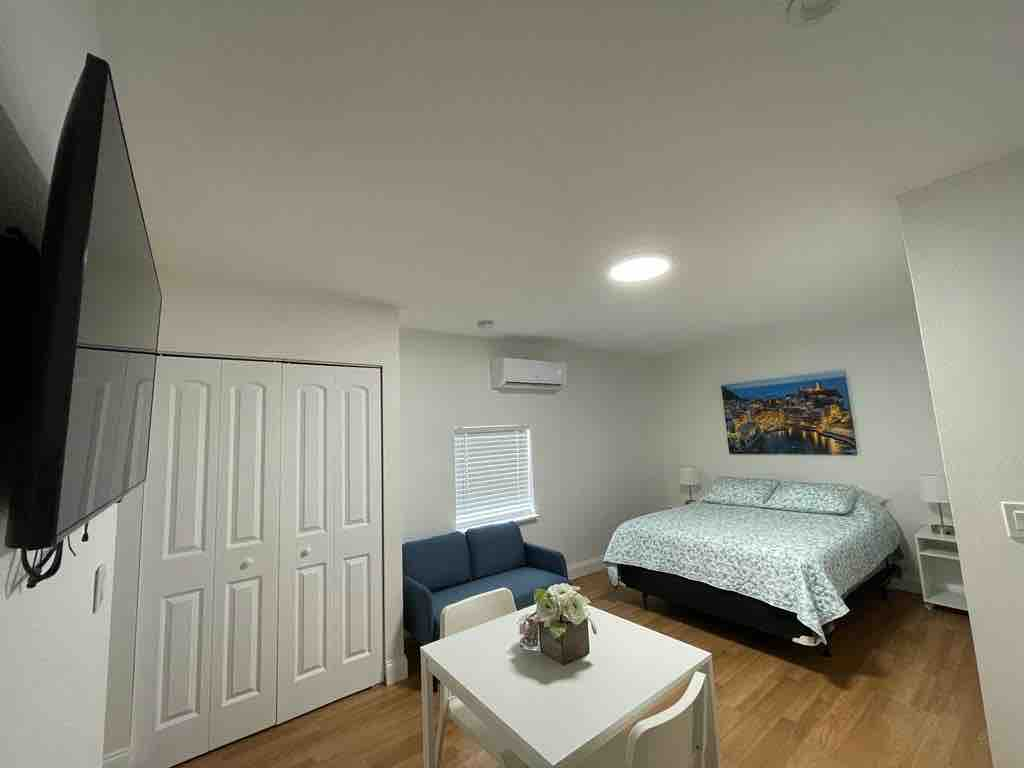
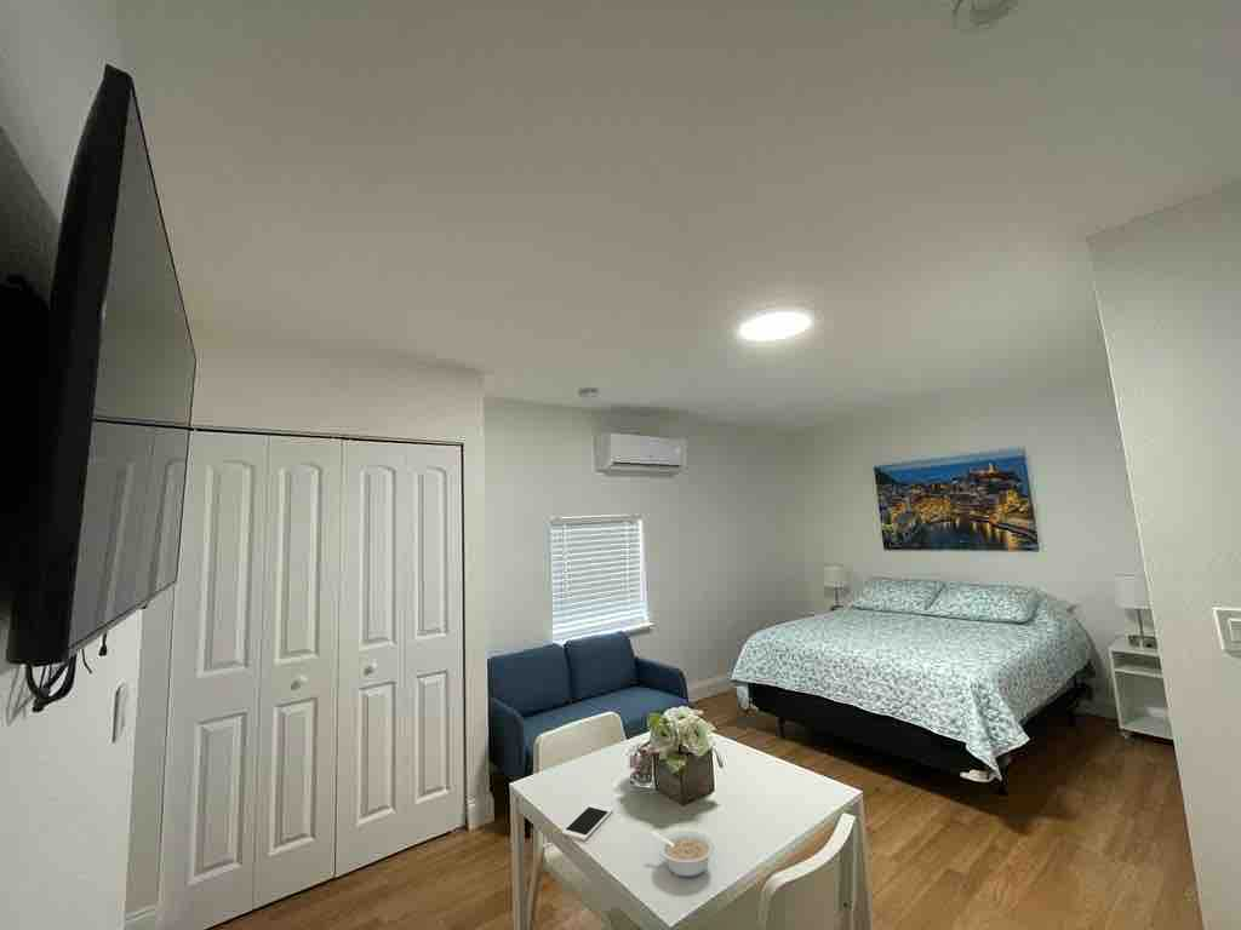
+ legume (684, 854)
+ cell phone (588, 820)
